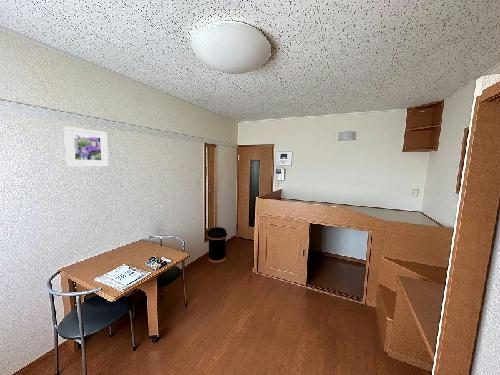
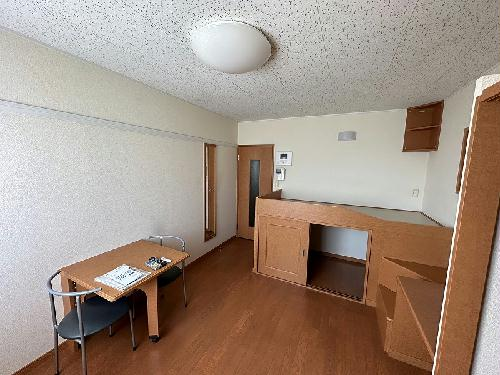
- trash can (217, 244)
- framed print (87, 148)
